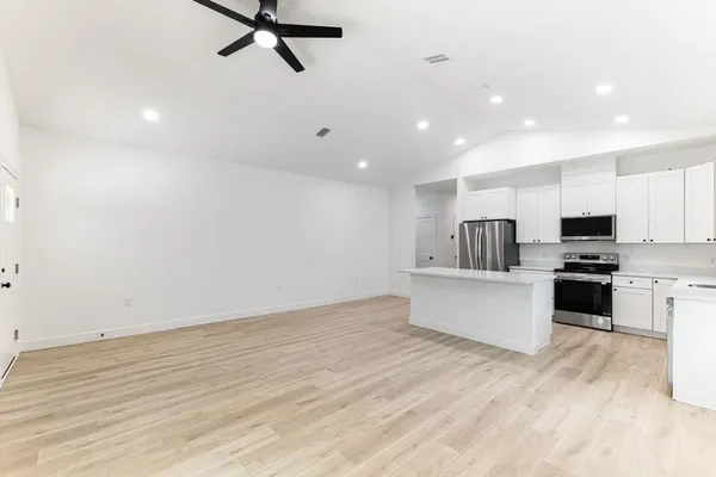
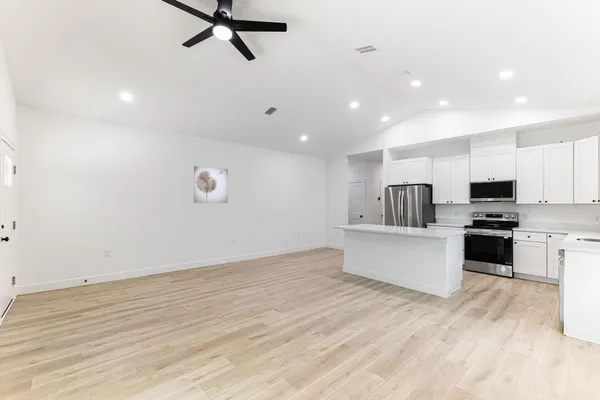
+ wall art (211, 185)
